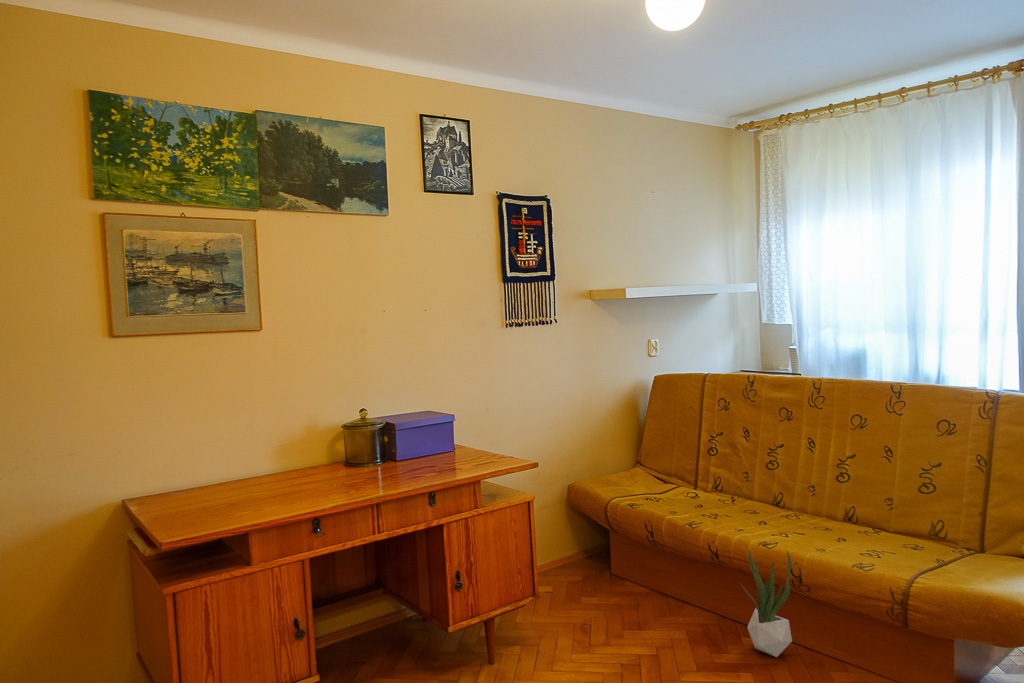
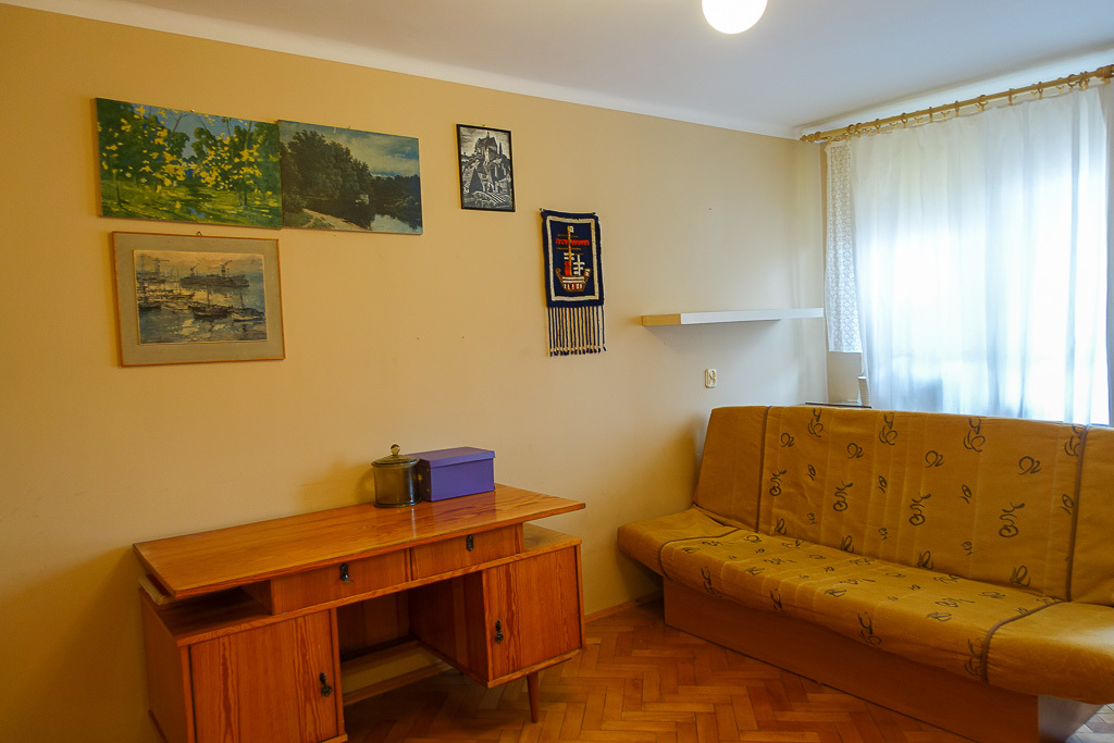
- potted plant (770, 599)
